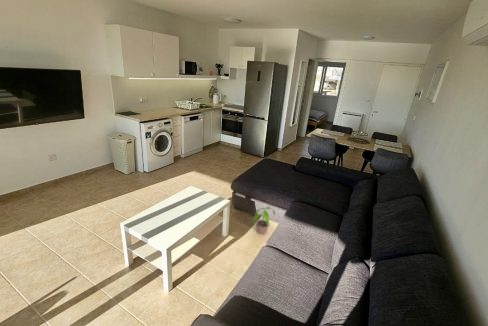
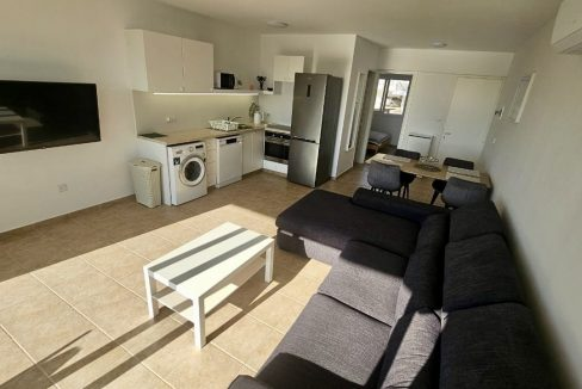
- potted plant (263, 220)
